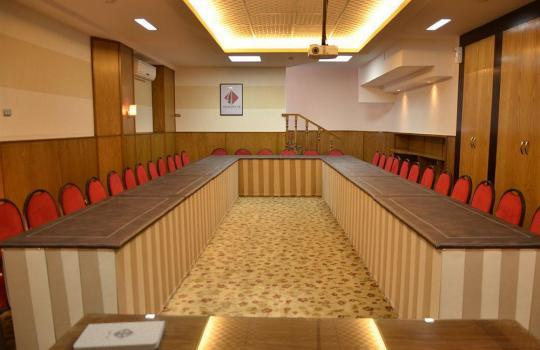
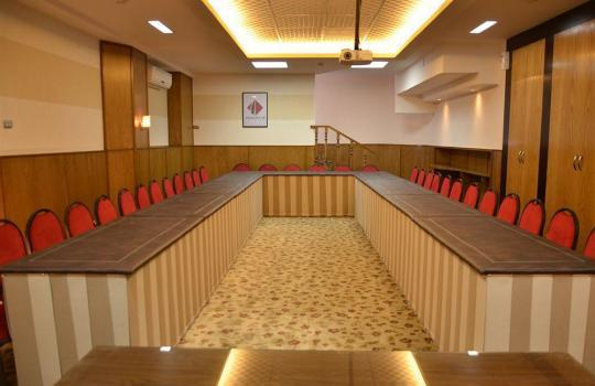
- notepad (121, 336)
